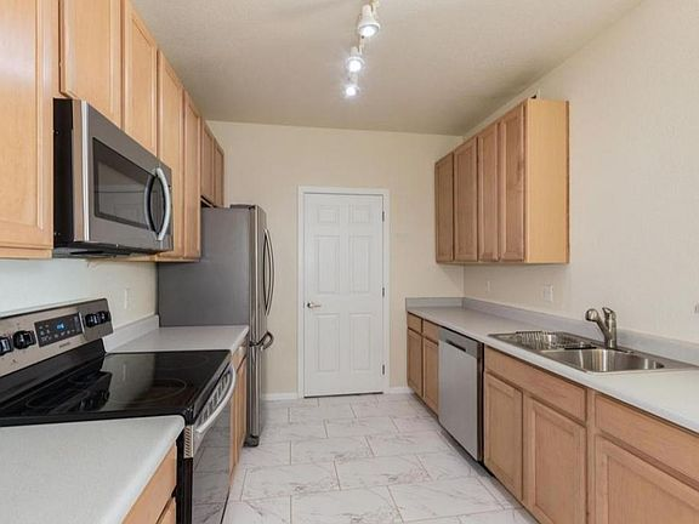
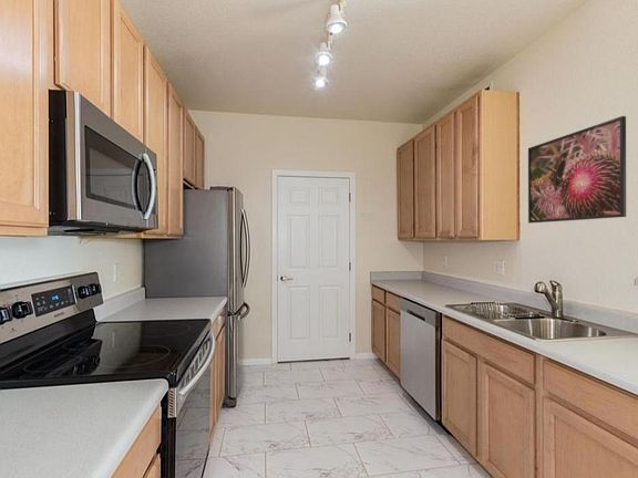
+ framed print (569, 177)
